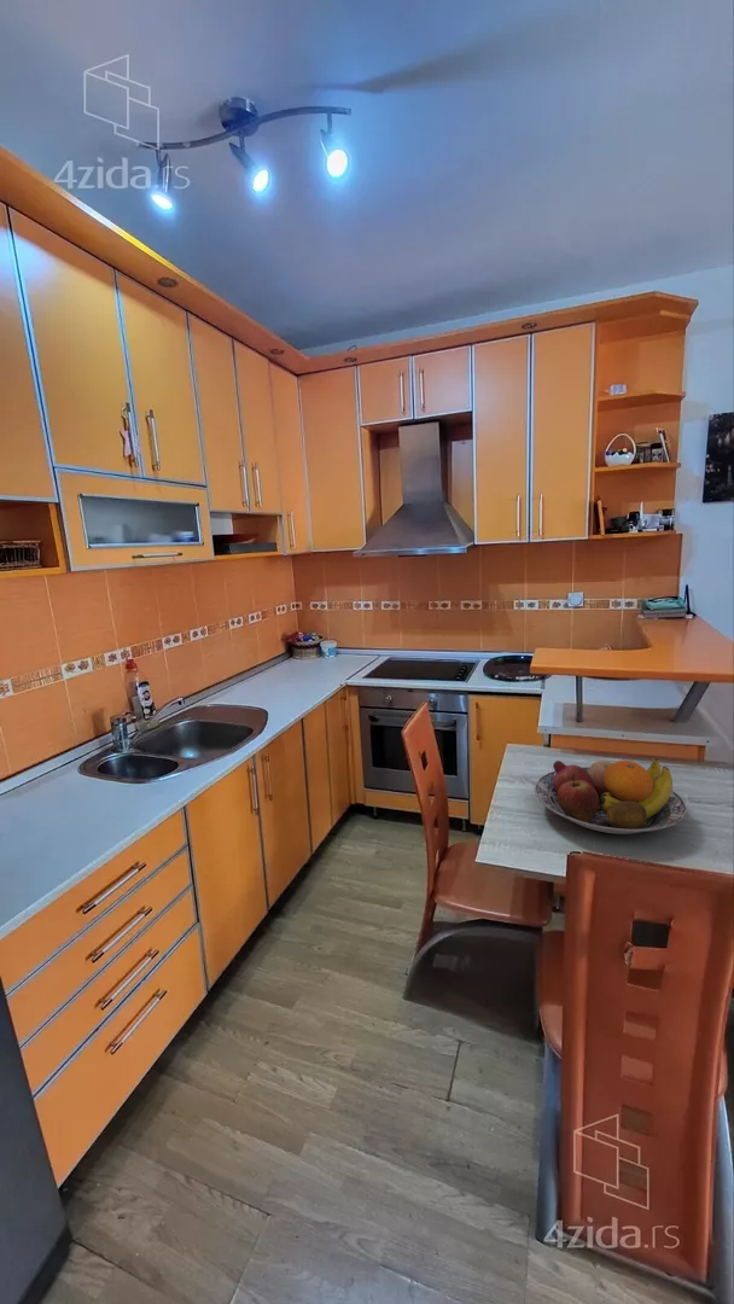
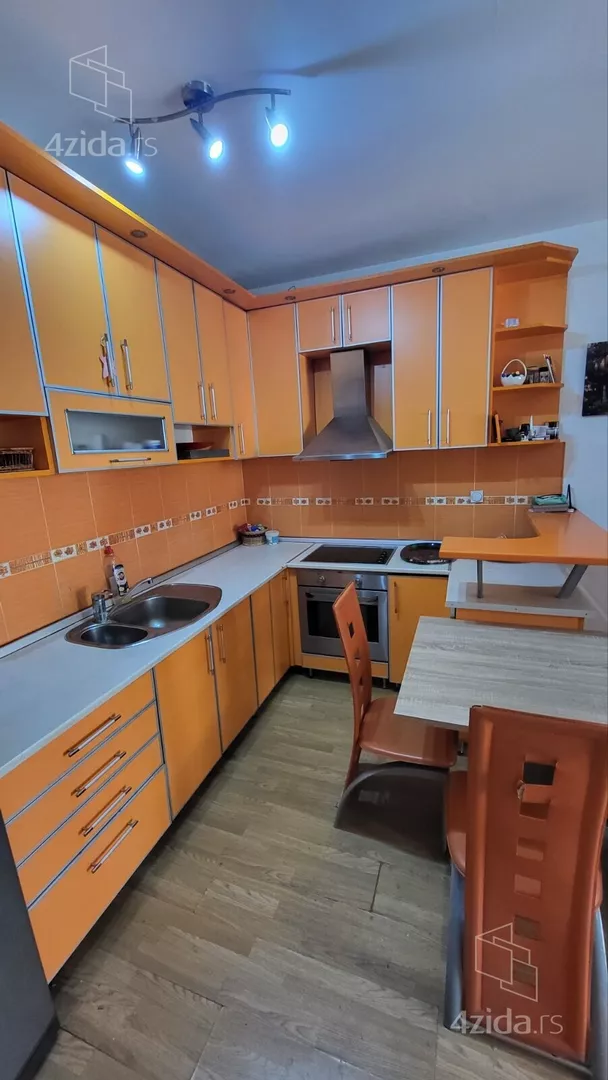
- fruit bowl (606, 788)
